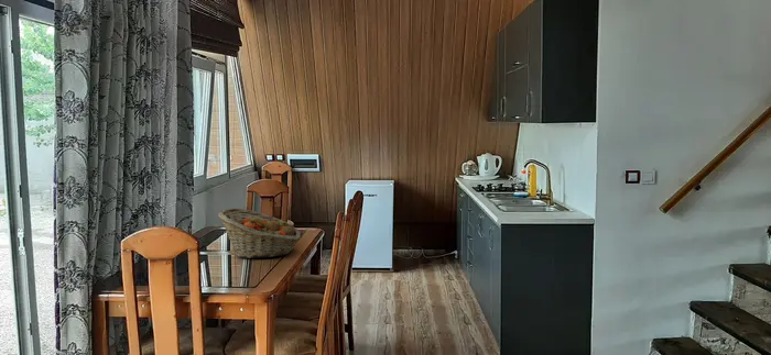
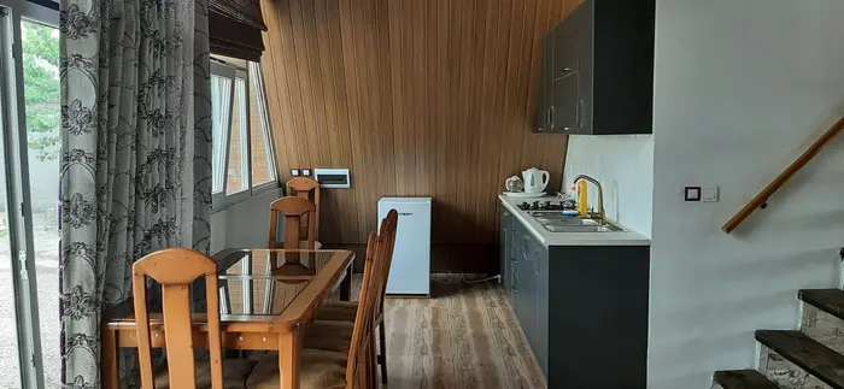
- fruit basket (260, 231)
